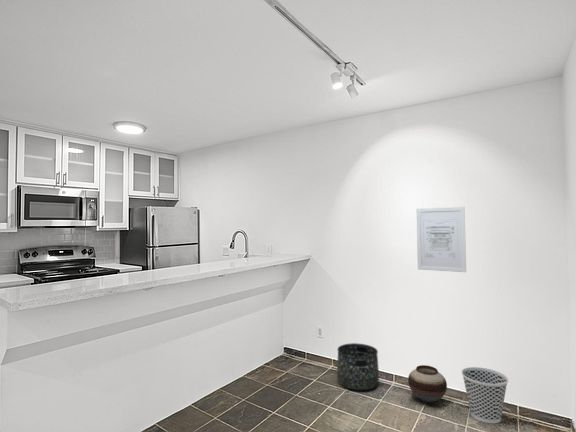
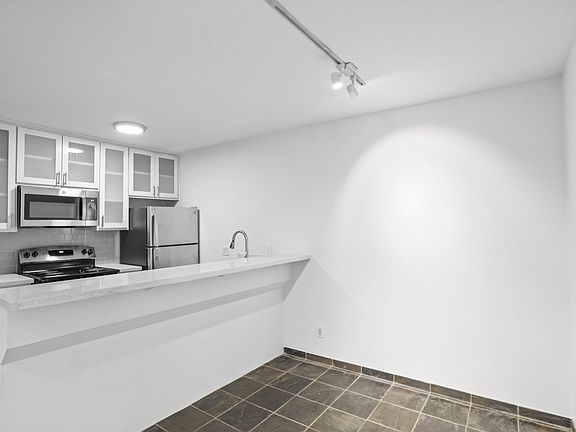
- wall art (440, 239)
- vase (427, 384)
- wastebasket (484, 395)
- basket (357, 366)
